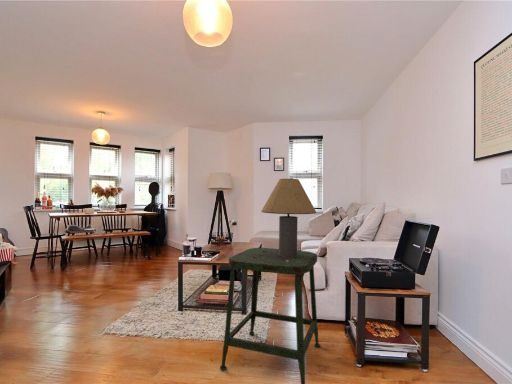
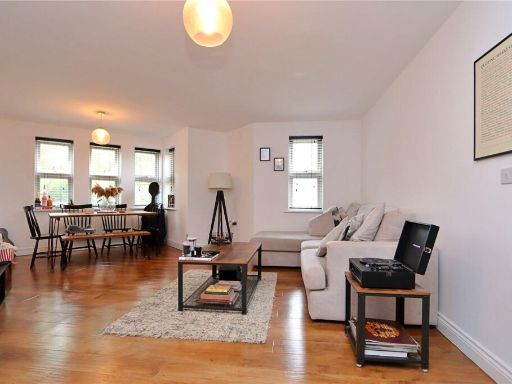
- table lamp (288, 216)
- stool (274, 313)
